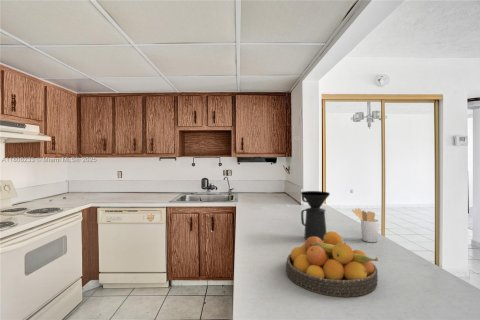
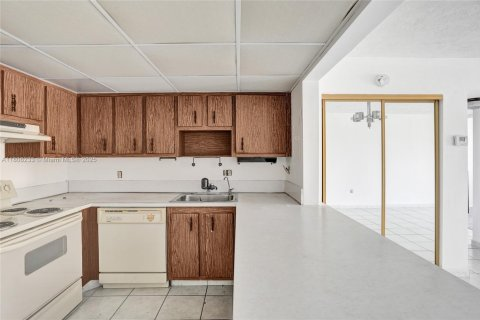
- utensil holder (365, 224)
- fruit bowl (329, 256)
- coffee maker (315, 215)
